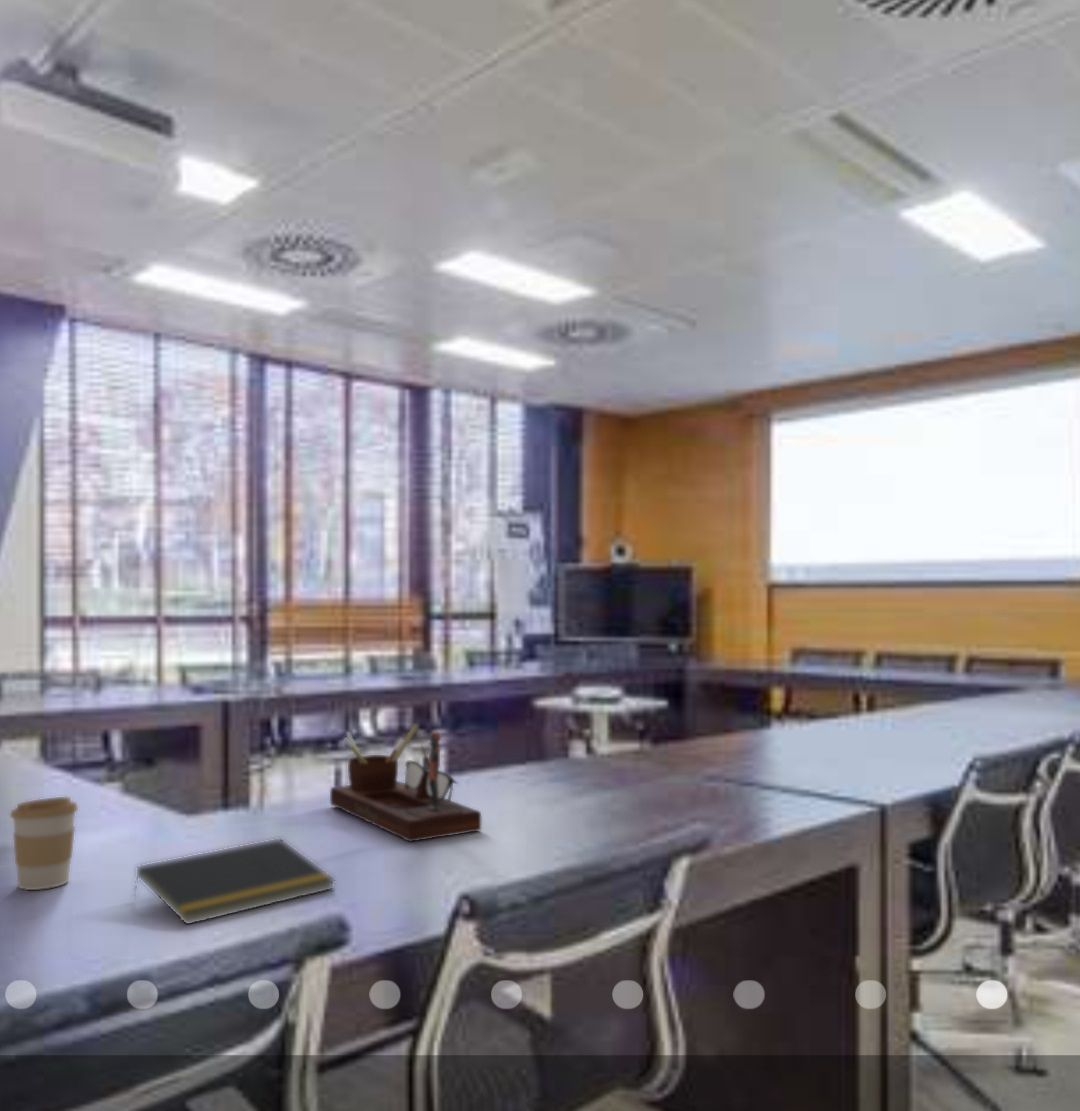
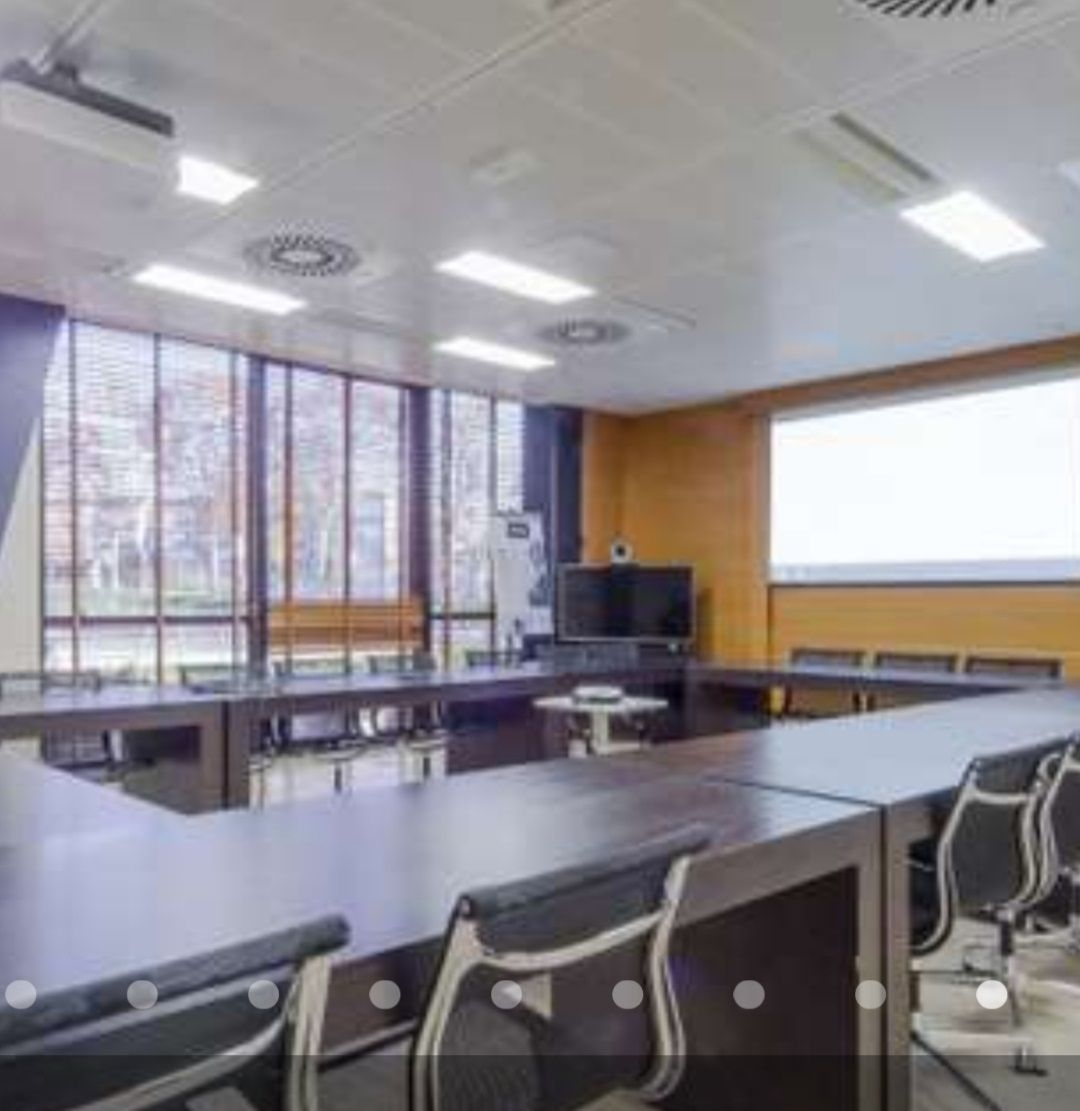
- notepad (237, 877)
- desk organizer (397, 769)
- coffee cup (44, 840)
